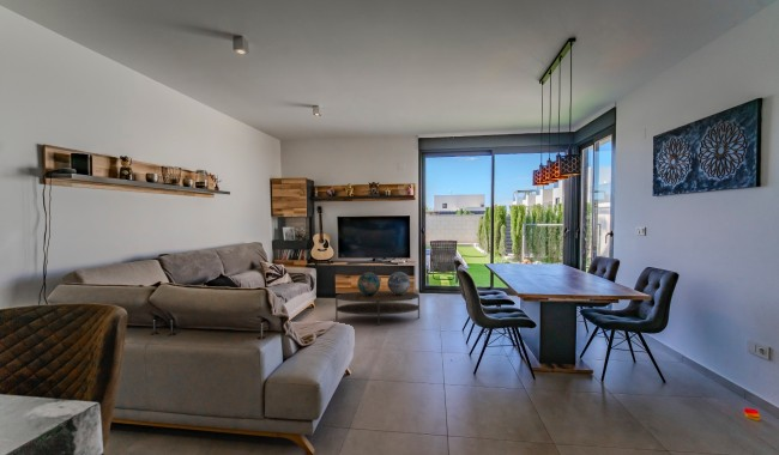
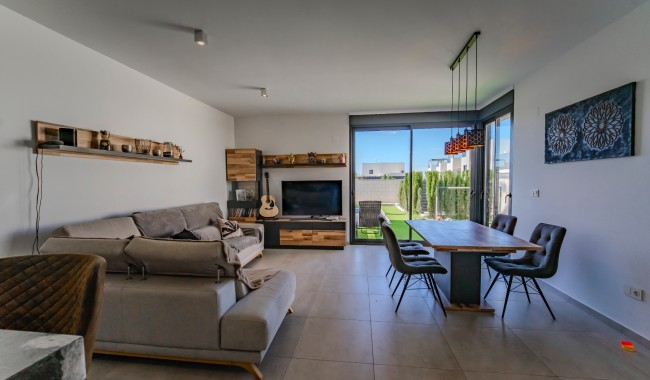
- reflective sphere (398, 283)
- coffee table (378, 307)
- decorative globe (368, 283)
